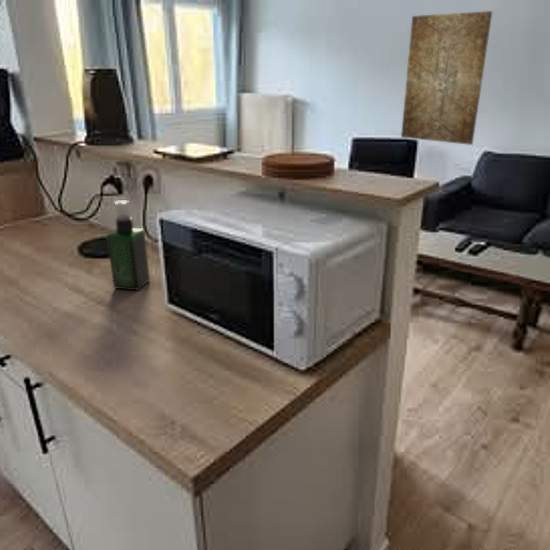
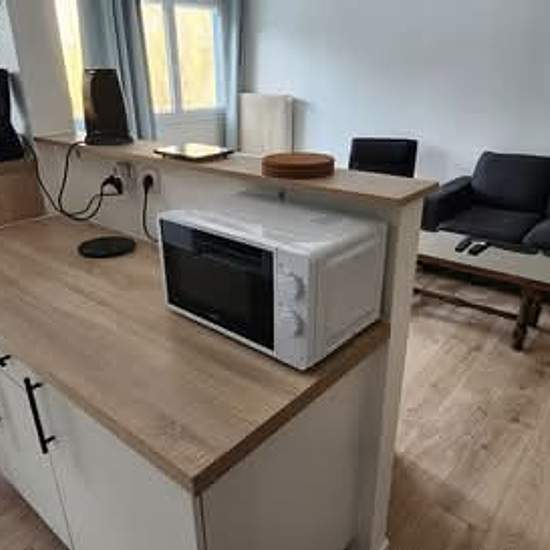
- spray bottle (127, 244)
- wall art (442, 80)
